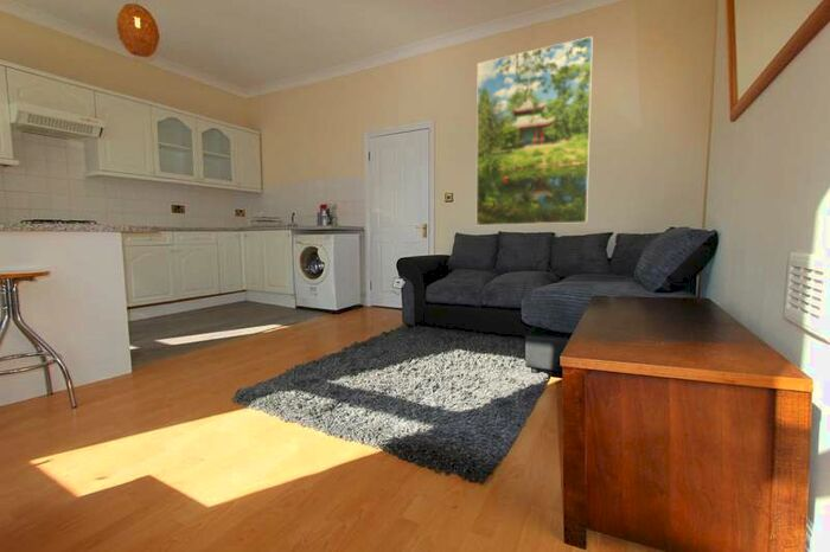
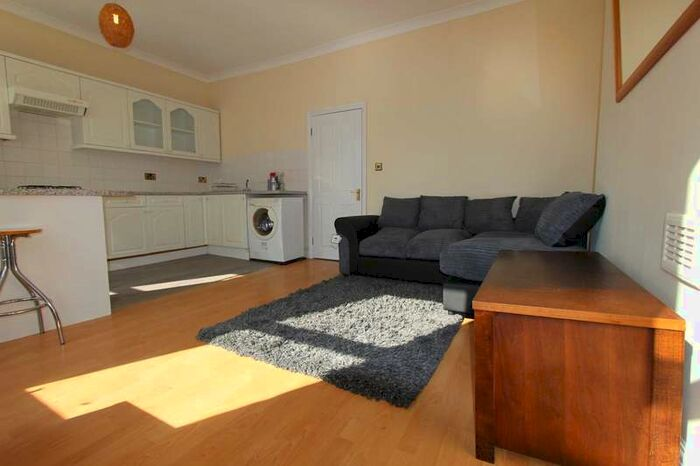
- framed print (529, 139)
